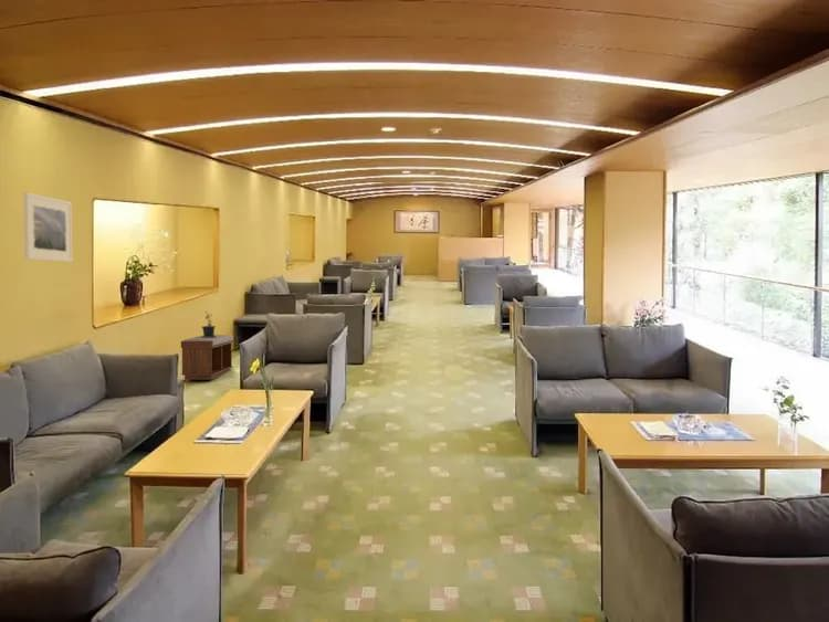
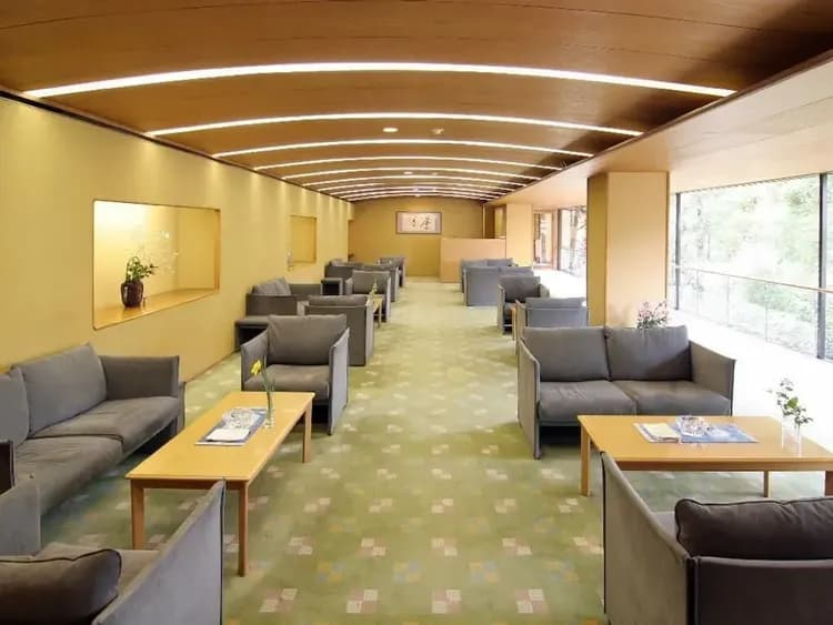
- potted plant (208, 324)
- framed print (49, 229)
- bench (208, 356)
